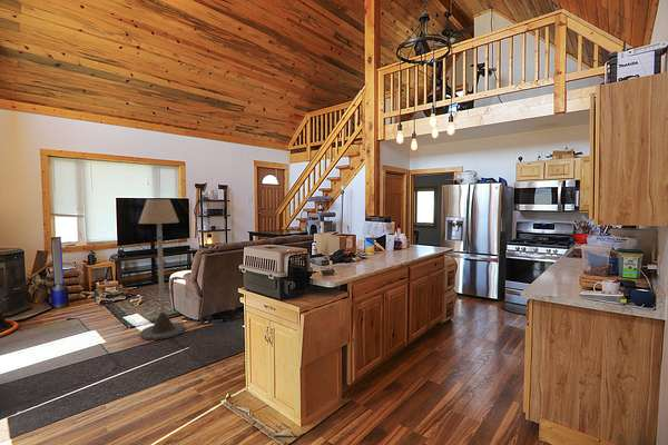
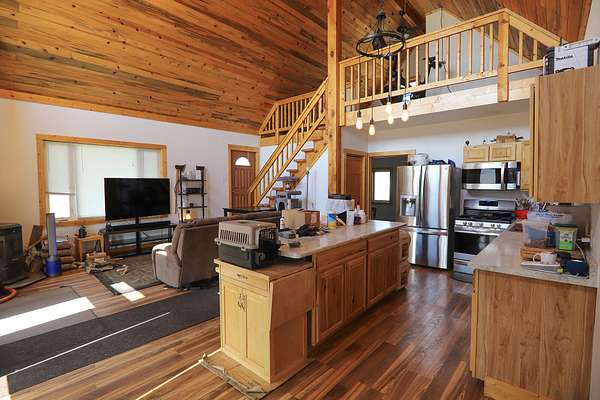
- floor lamp (160, 266)
